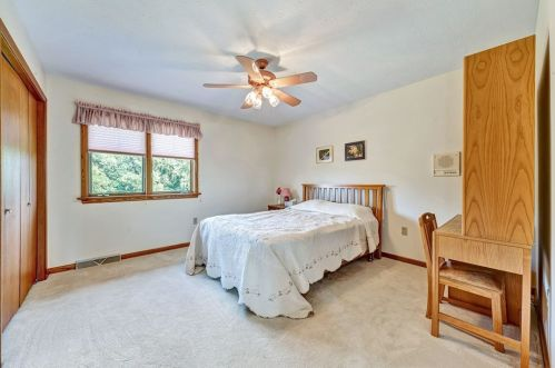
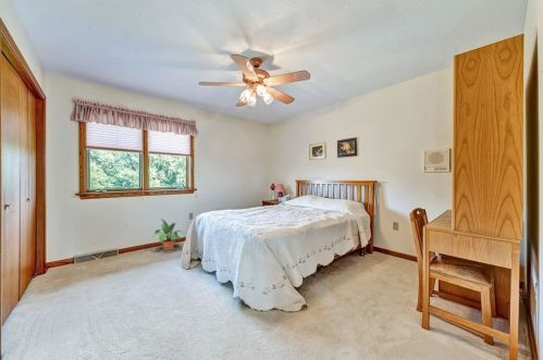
+ potted plant (168, 232)
